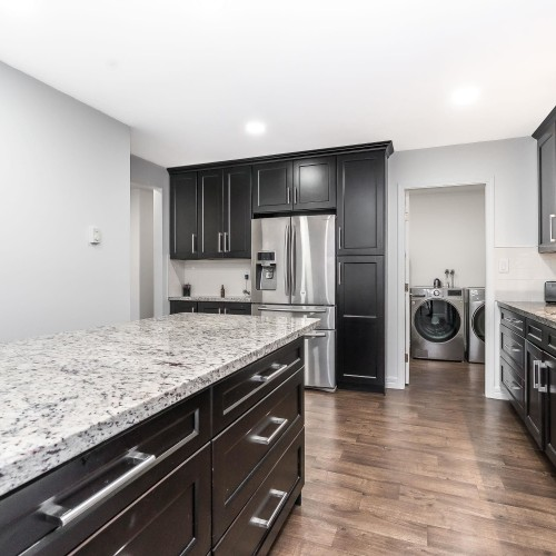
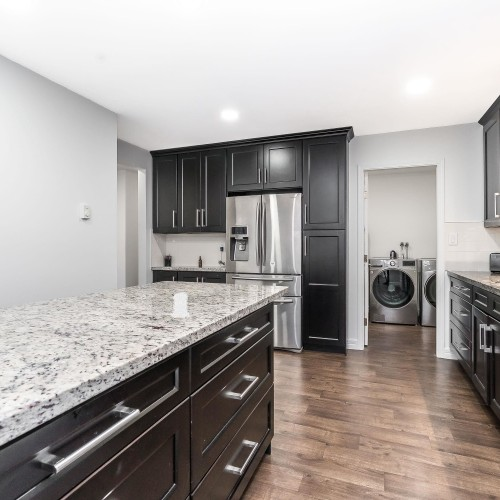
+ salt shaker (180, 304)
